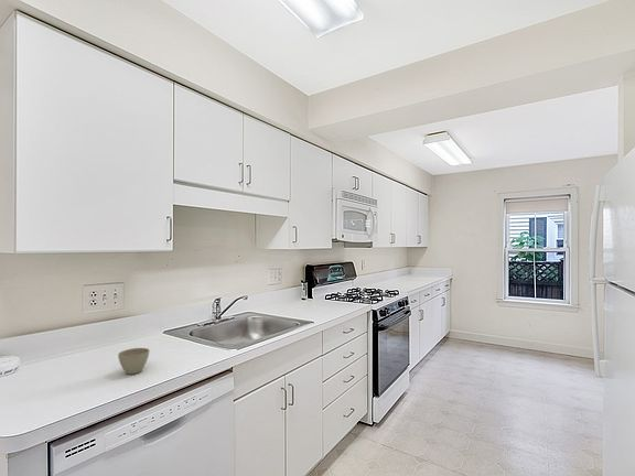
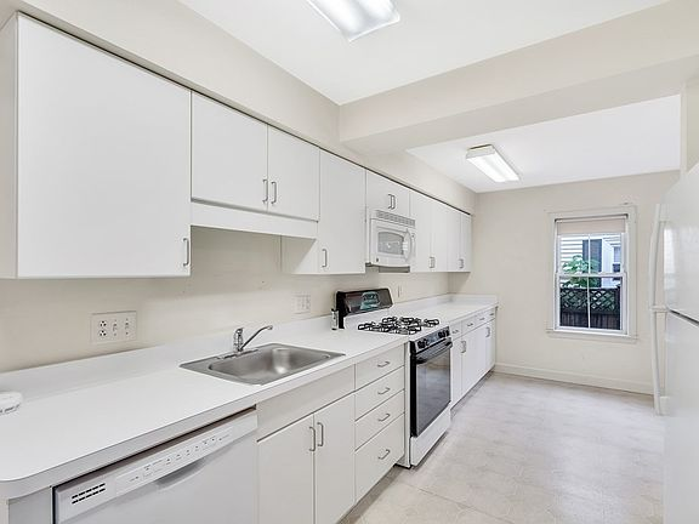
- flower pot (133, 361)
